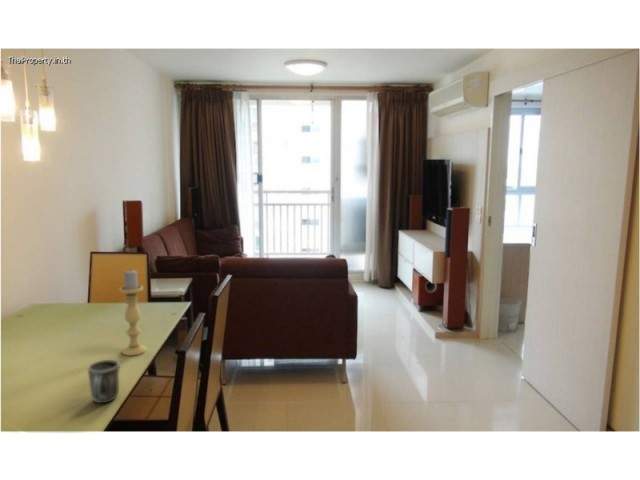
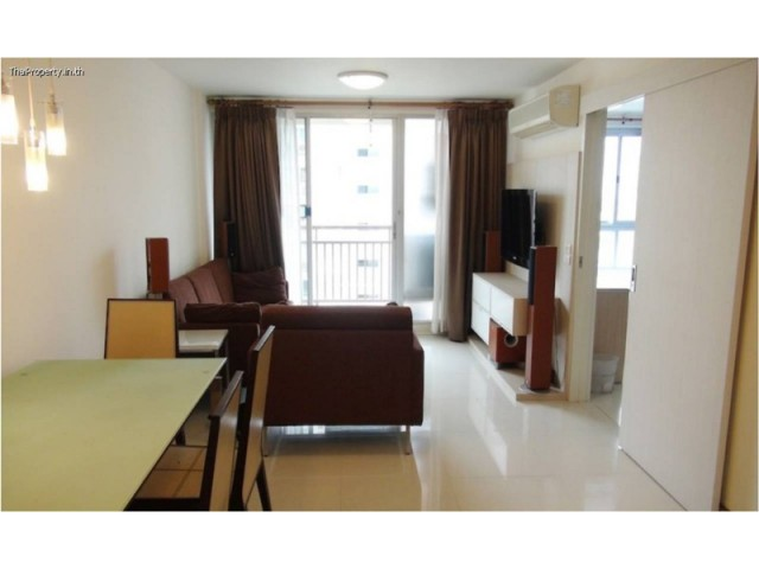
- candle holder (132, 310)
- mug (104, 384)
